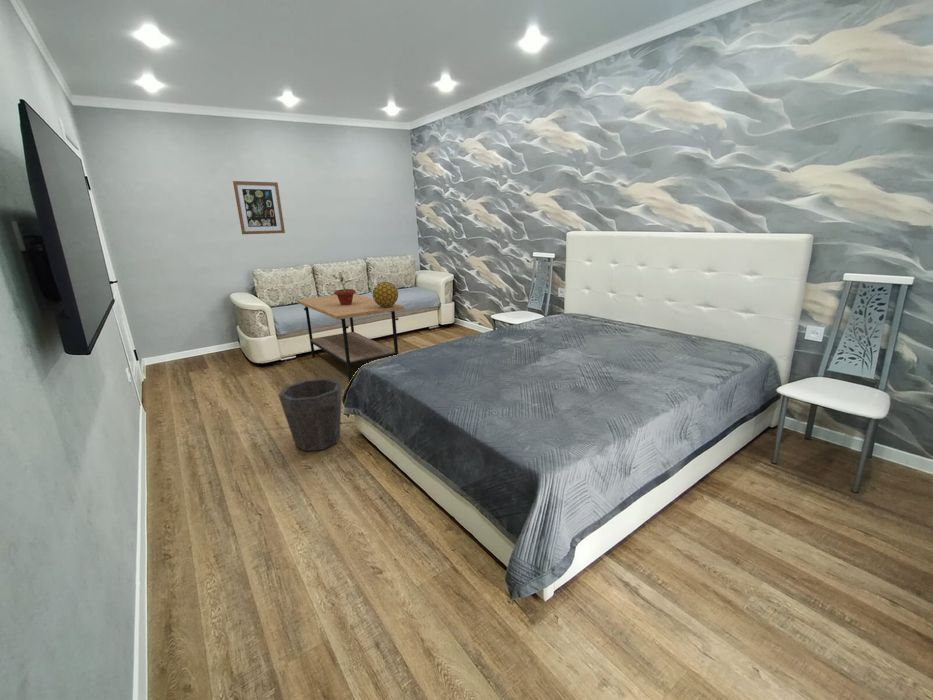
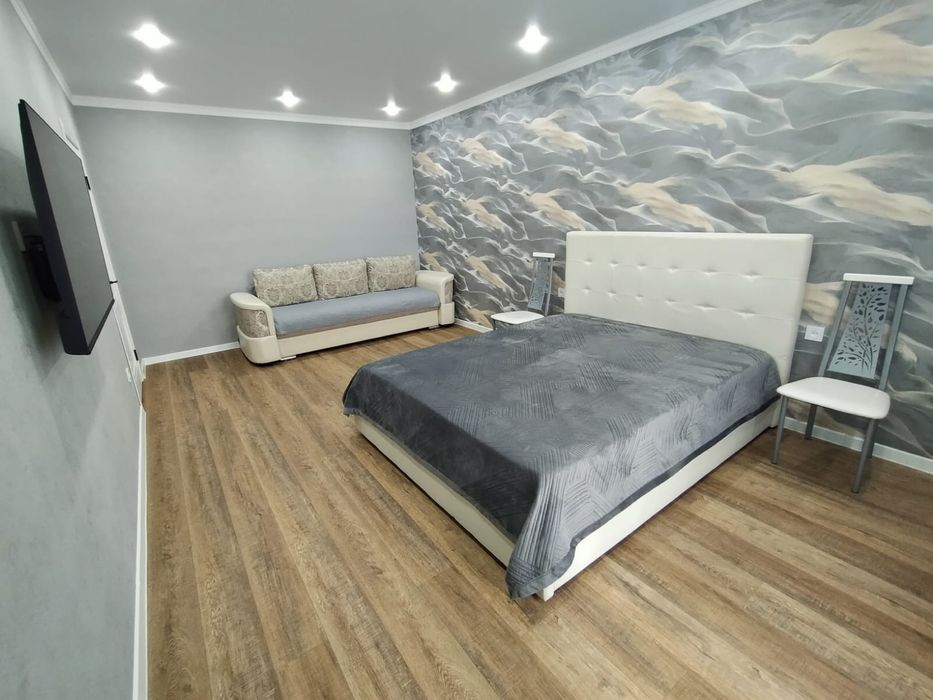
- potted plant (344, 288)
- coffee table (349, 334)
- waste bin (314, 415)
- wall art (260, 208)
- decorative ball (385, 294)
